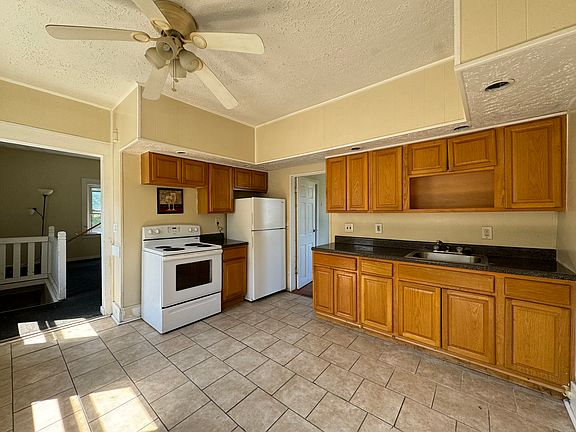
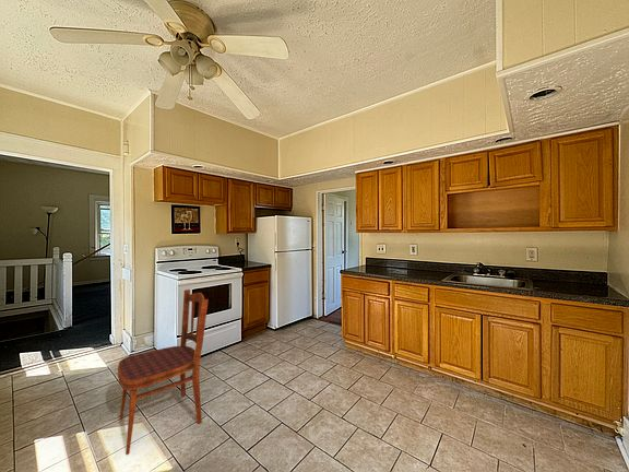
+ dining chair (164, 358)
